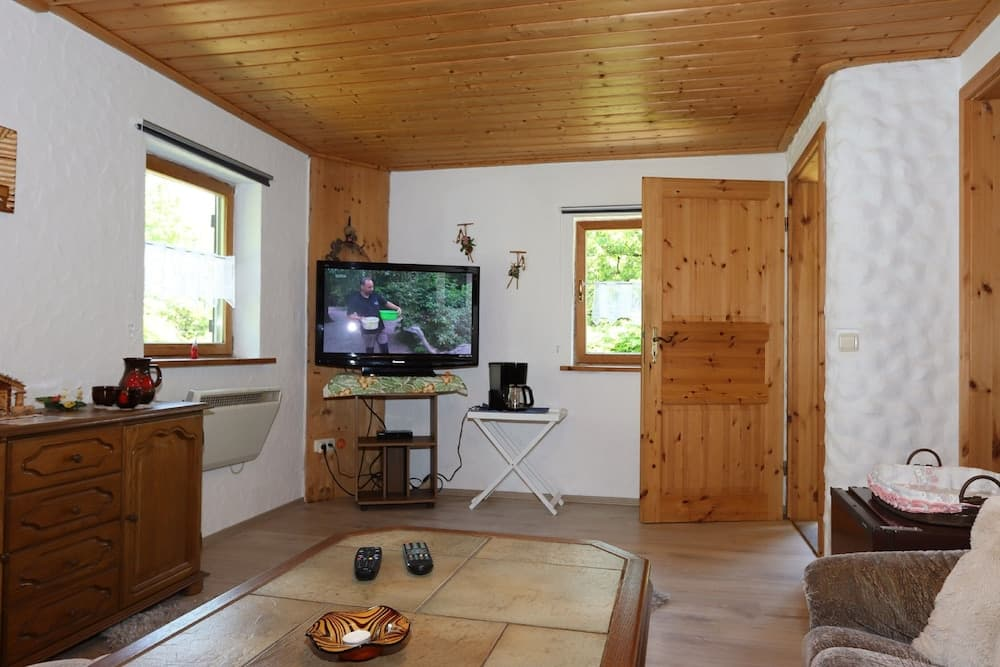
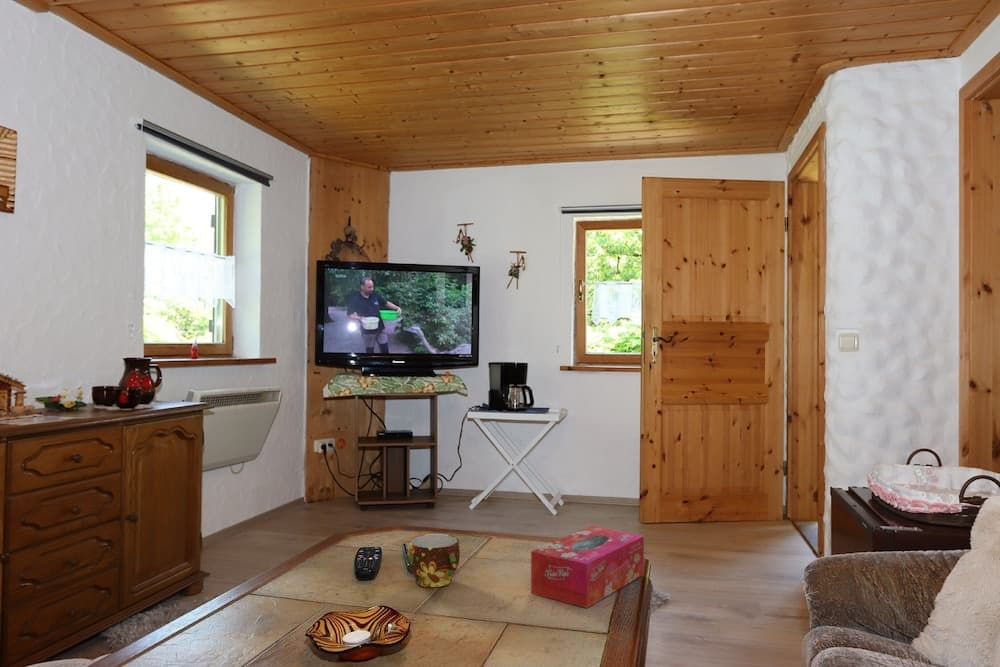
+ tissue box (589, 563)
+ cup (436, 561)
